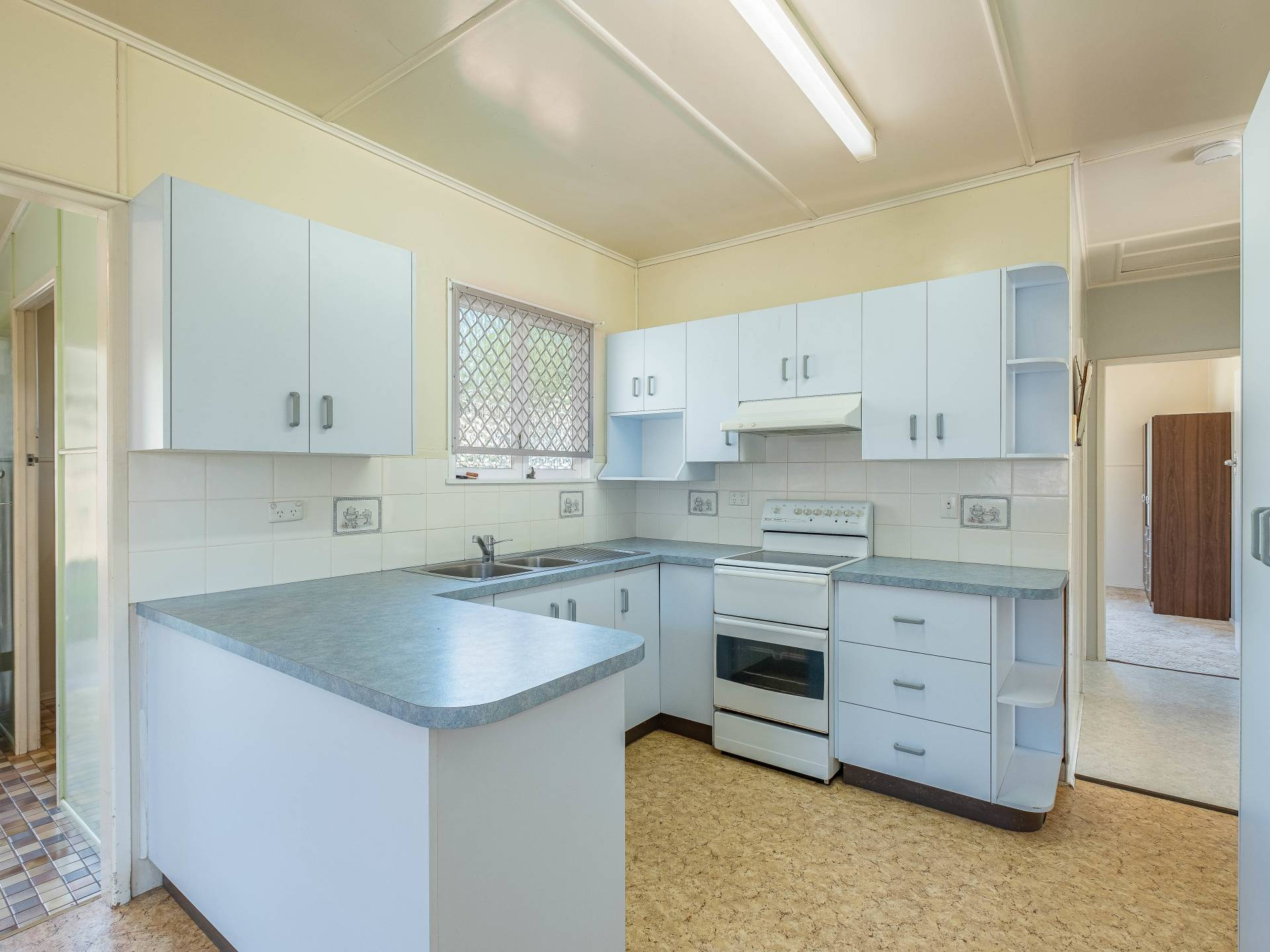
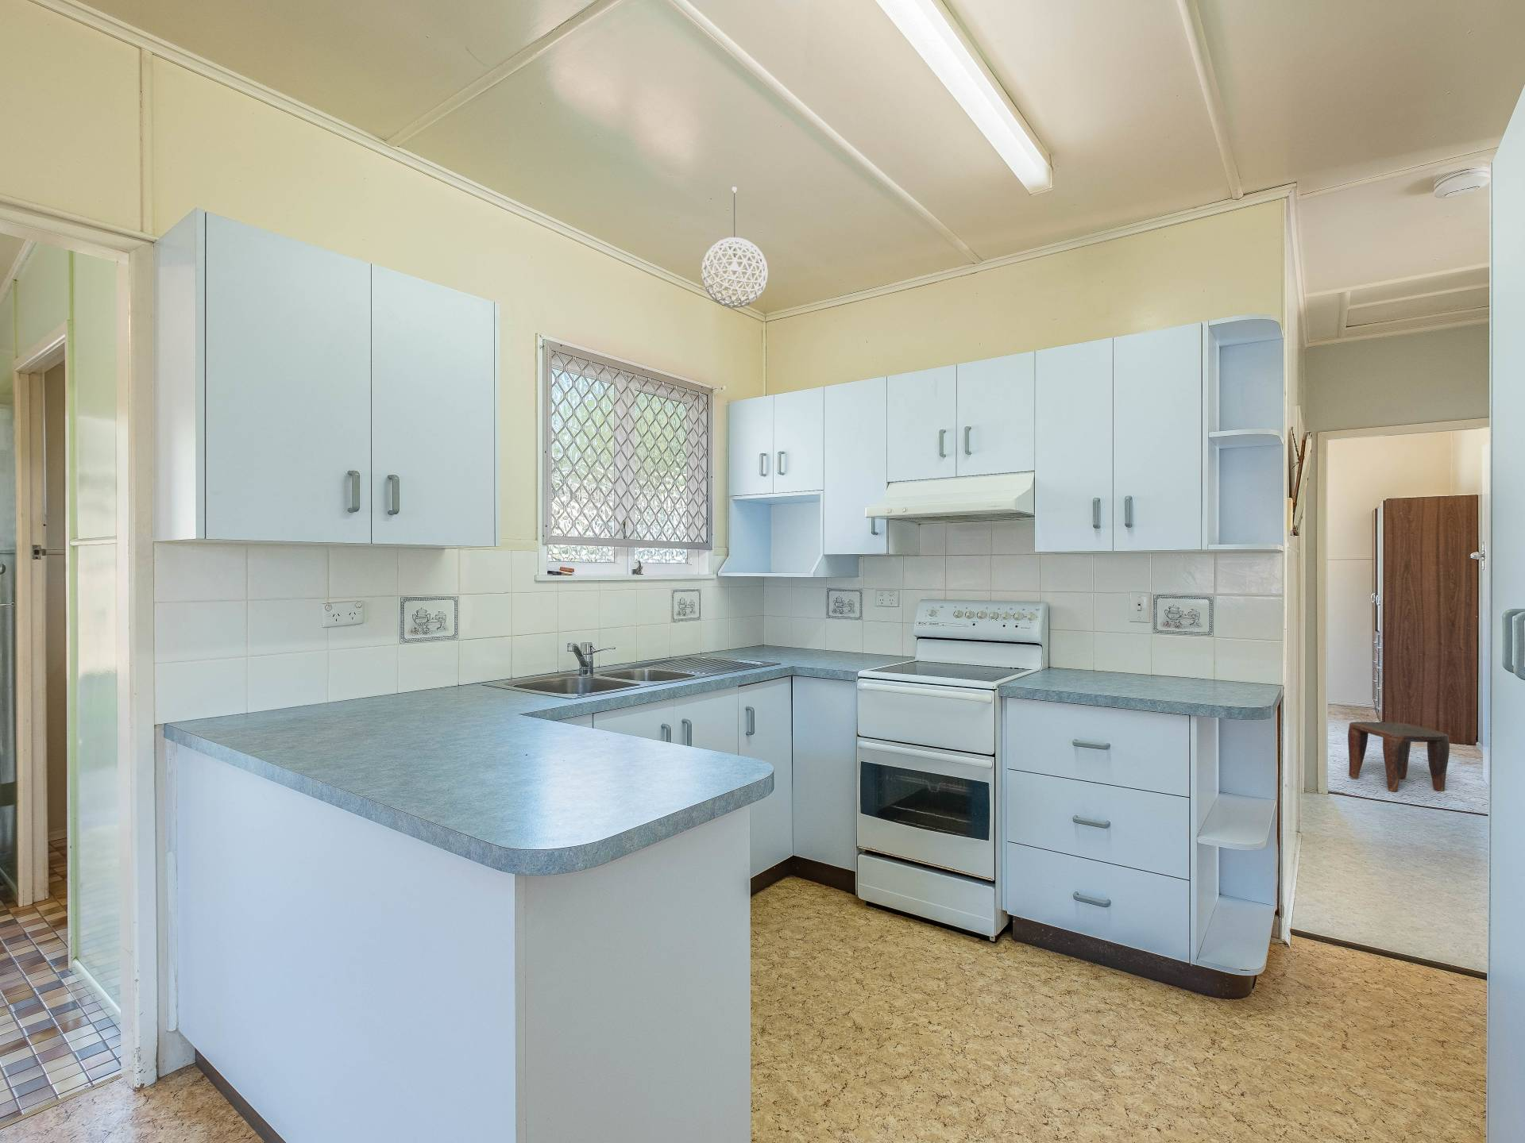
+ pendant light (734, 247)
+ stool (1397, 755)
